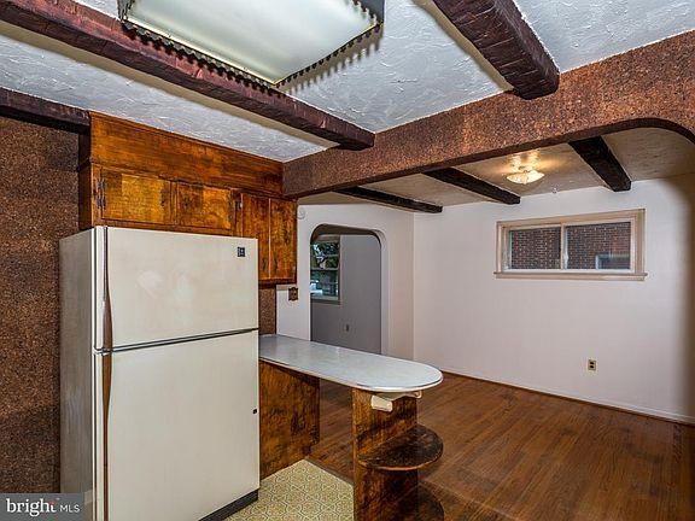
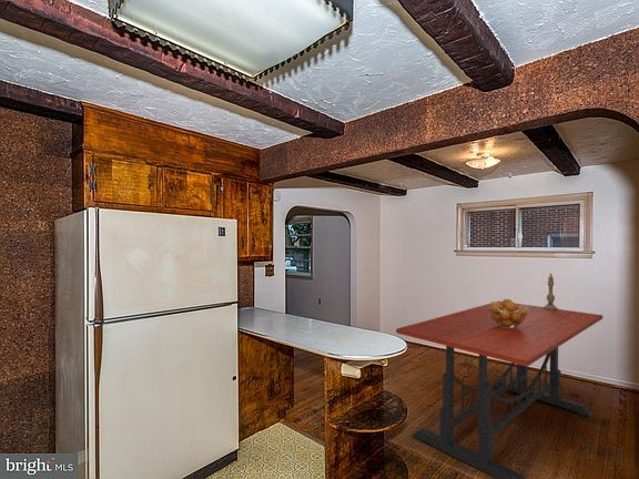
+ candlestick (550, 291)
+ dining table (507, 373)
+ fruit basket (507, 313)
